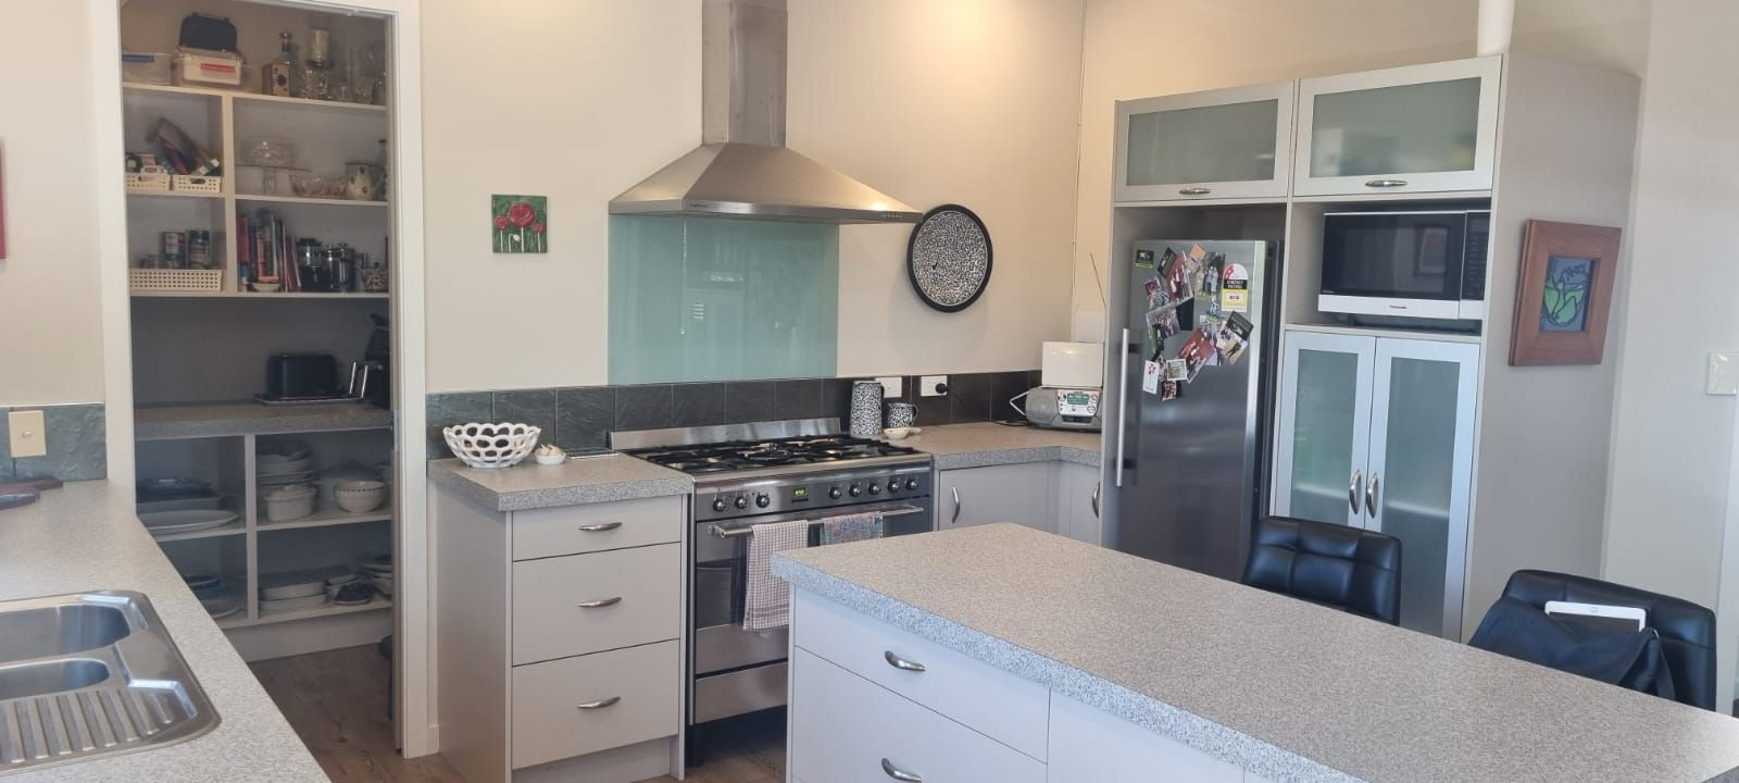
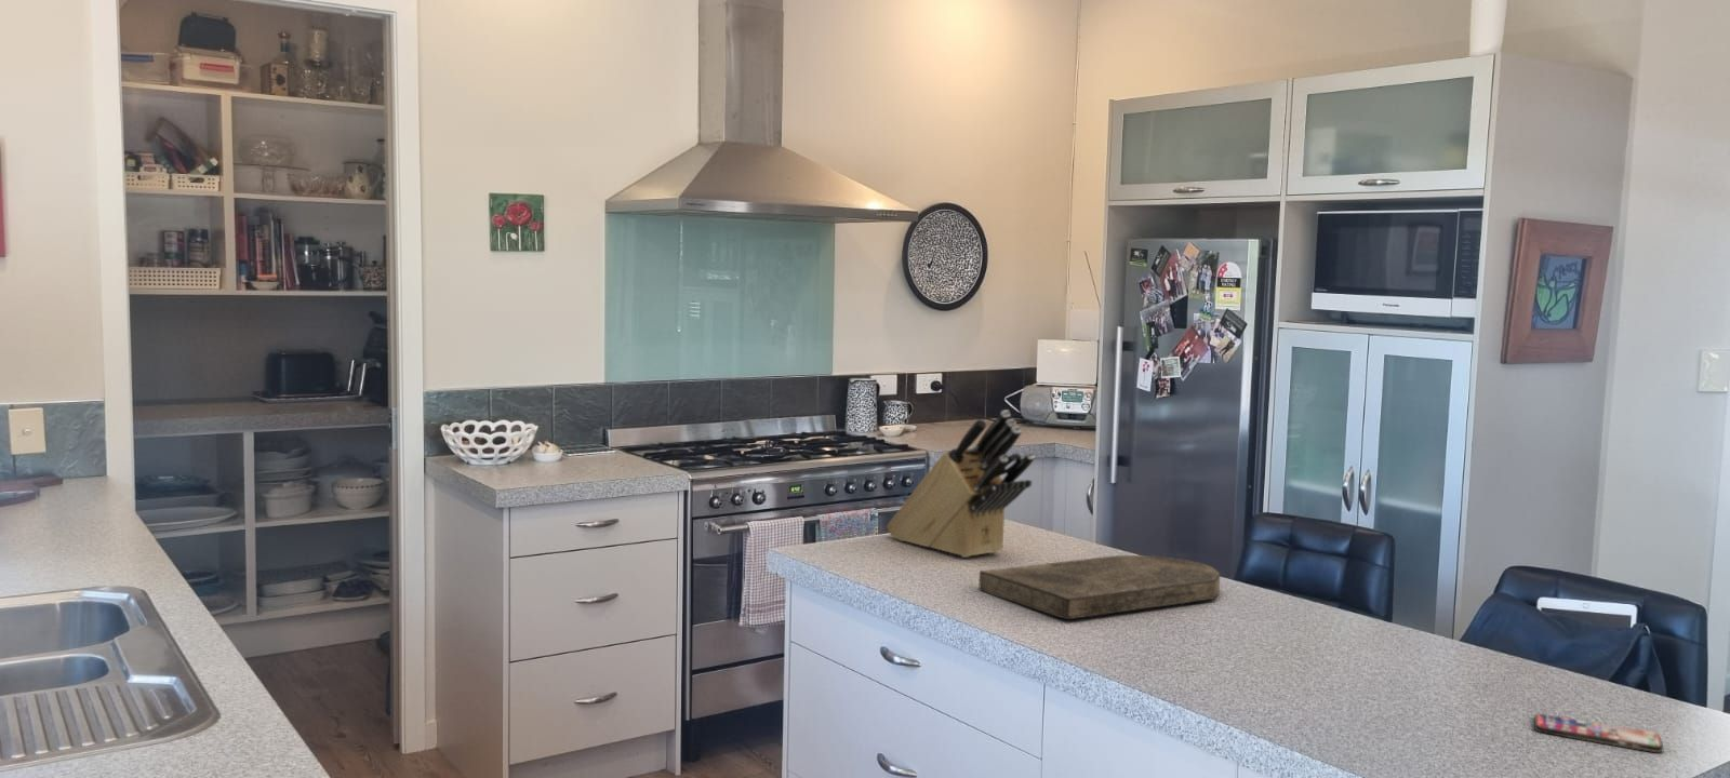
+ cutting board (1113, 583)
+ smartphone (1595, 732)
+ knife block (959, 477)
